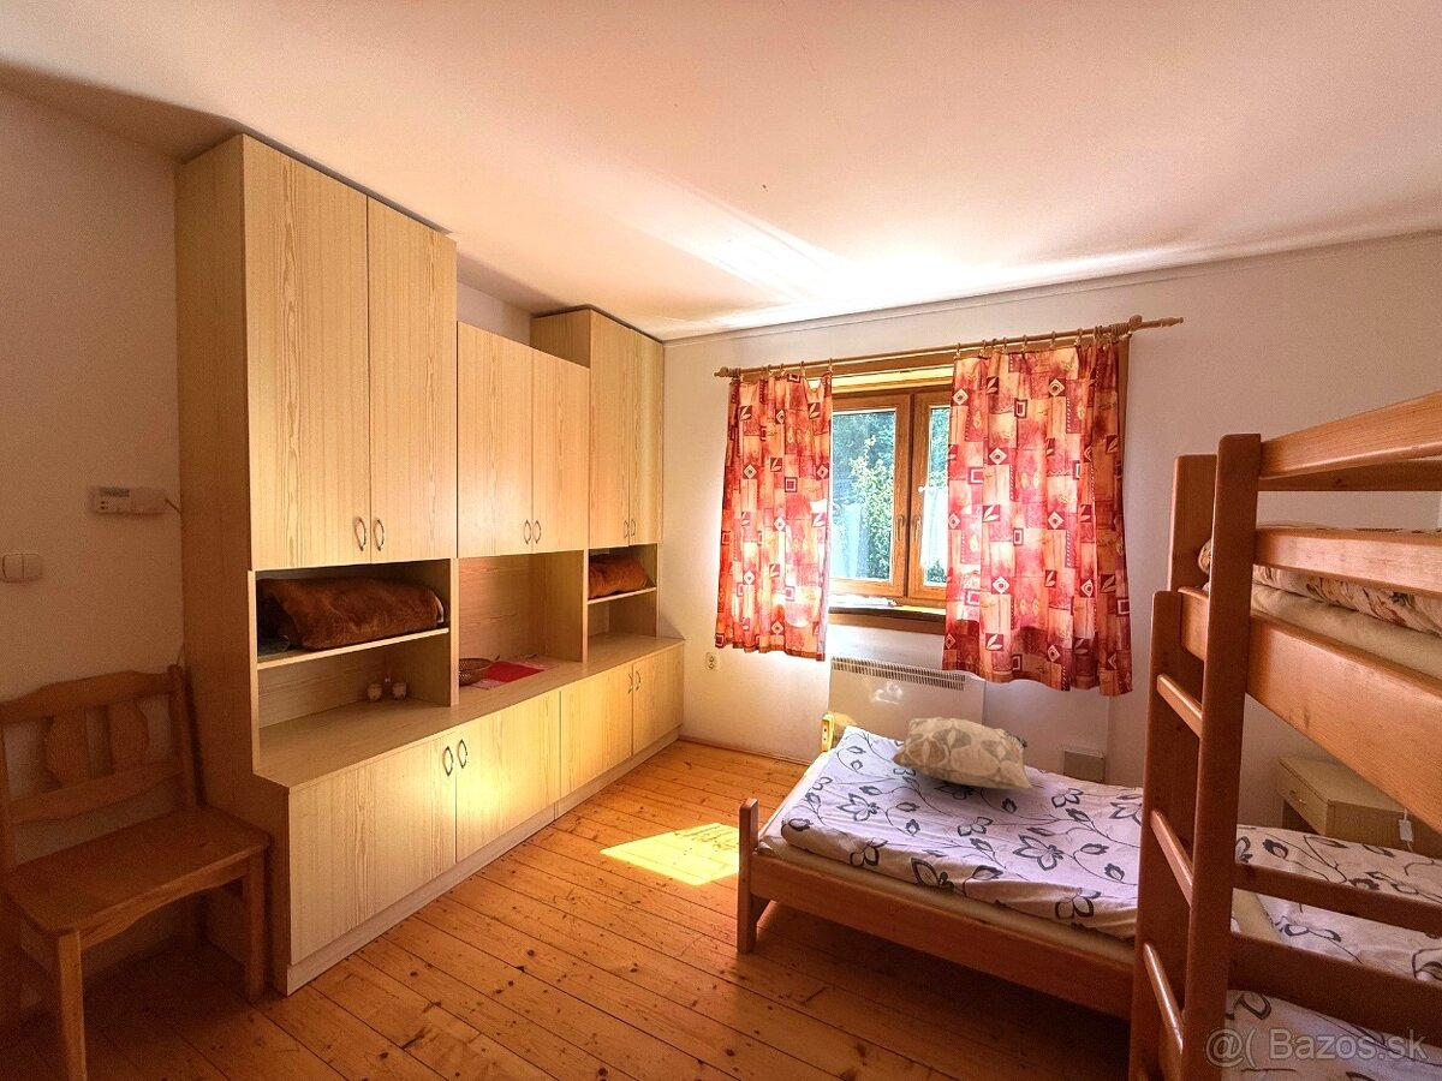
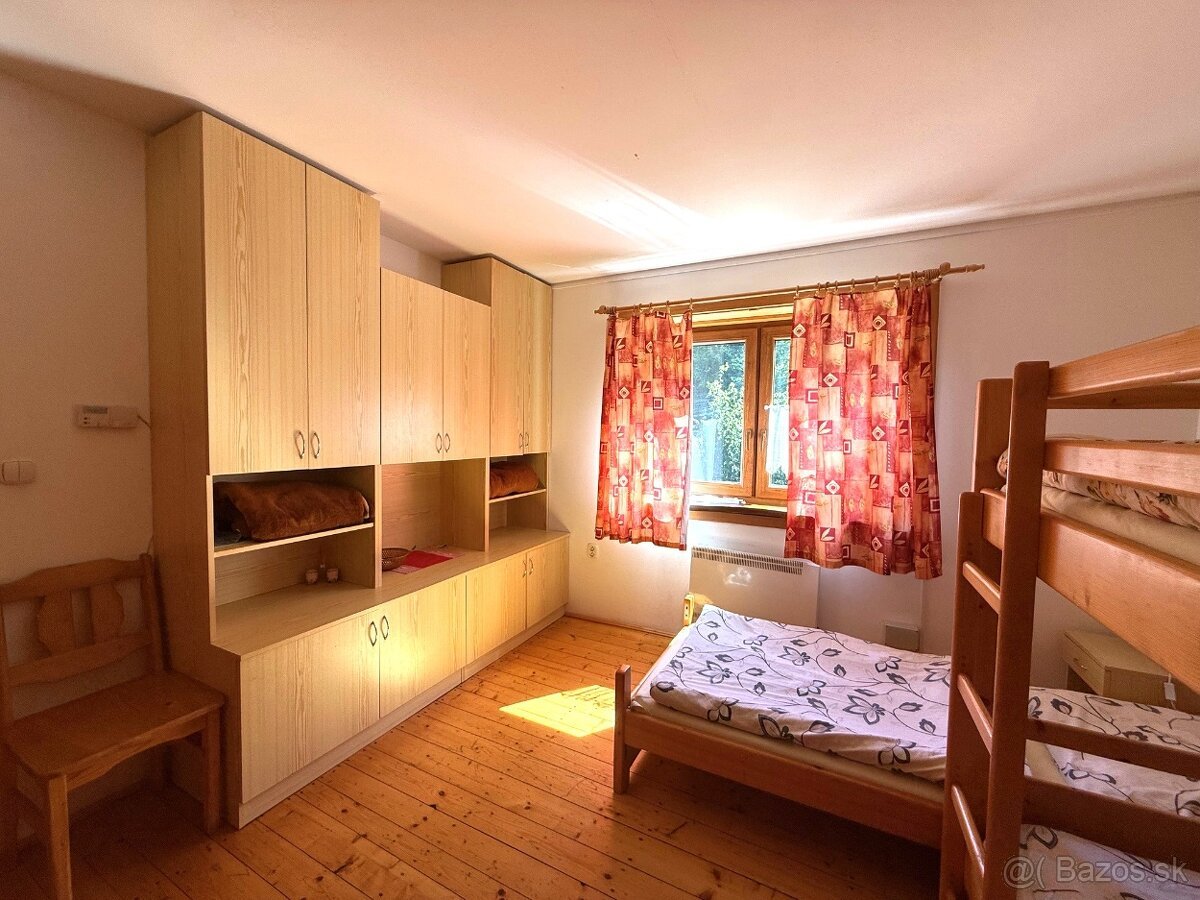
- decorative pillow (961, 749)
